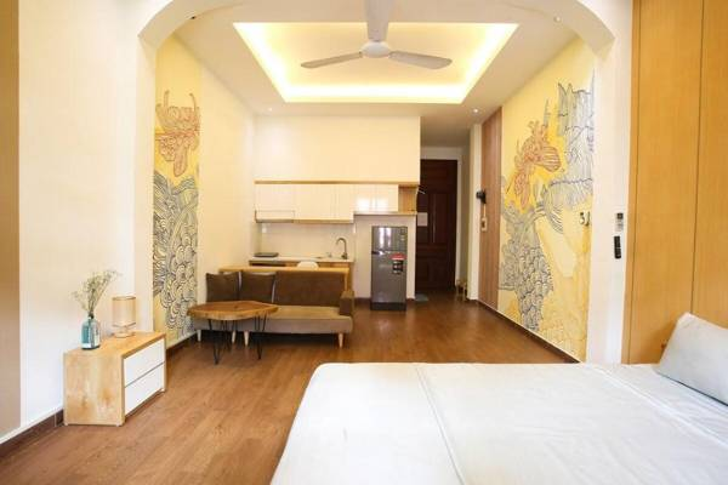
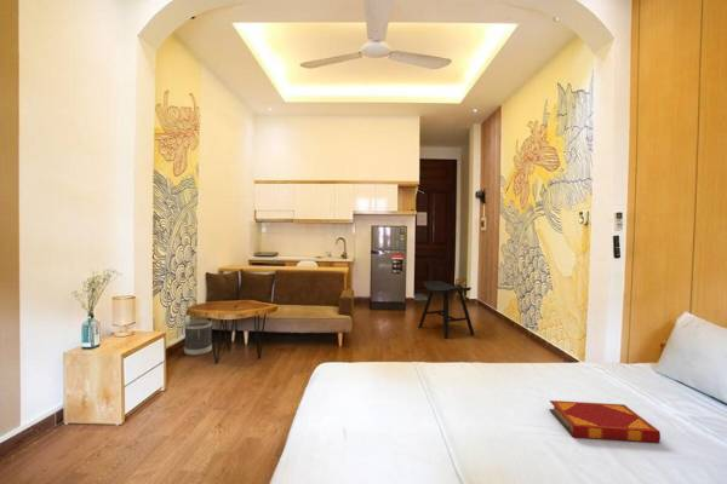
+ hardback book (600, 420)
+ wastebasket (198, 336)
+ stool (445, 307)
